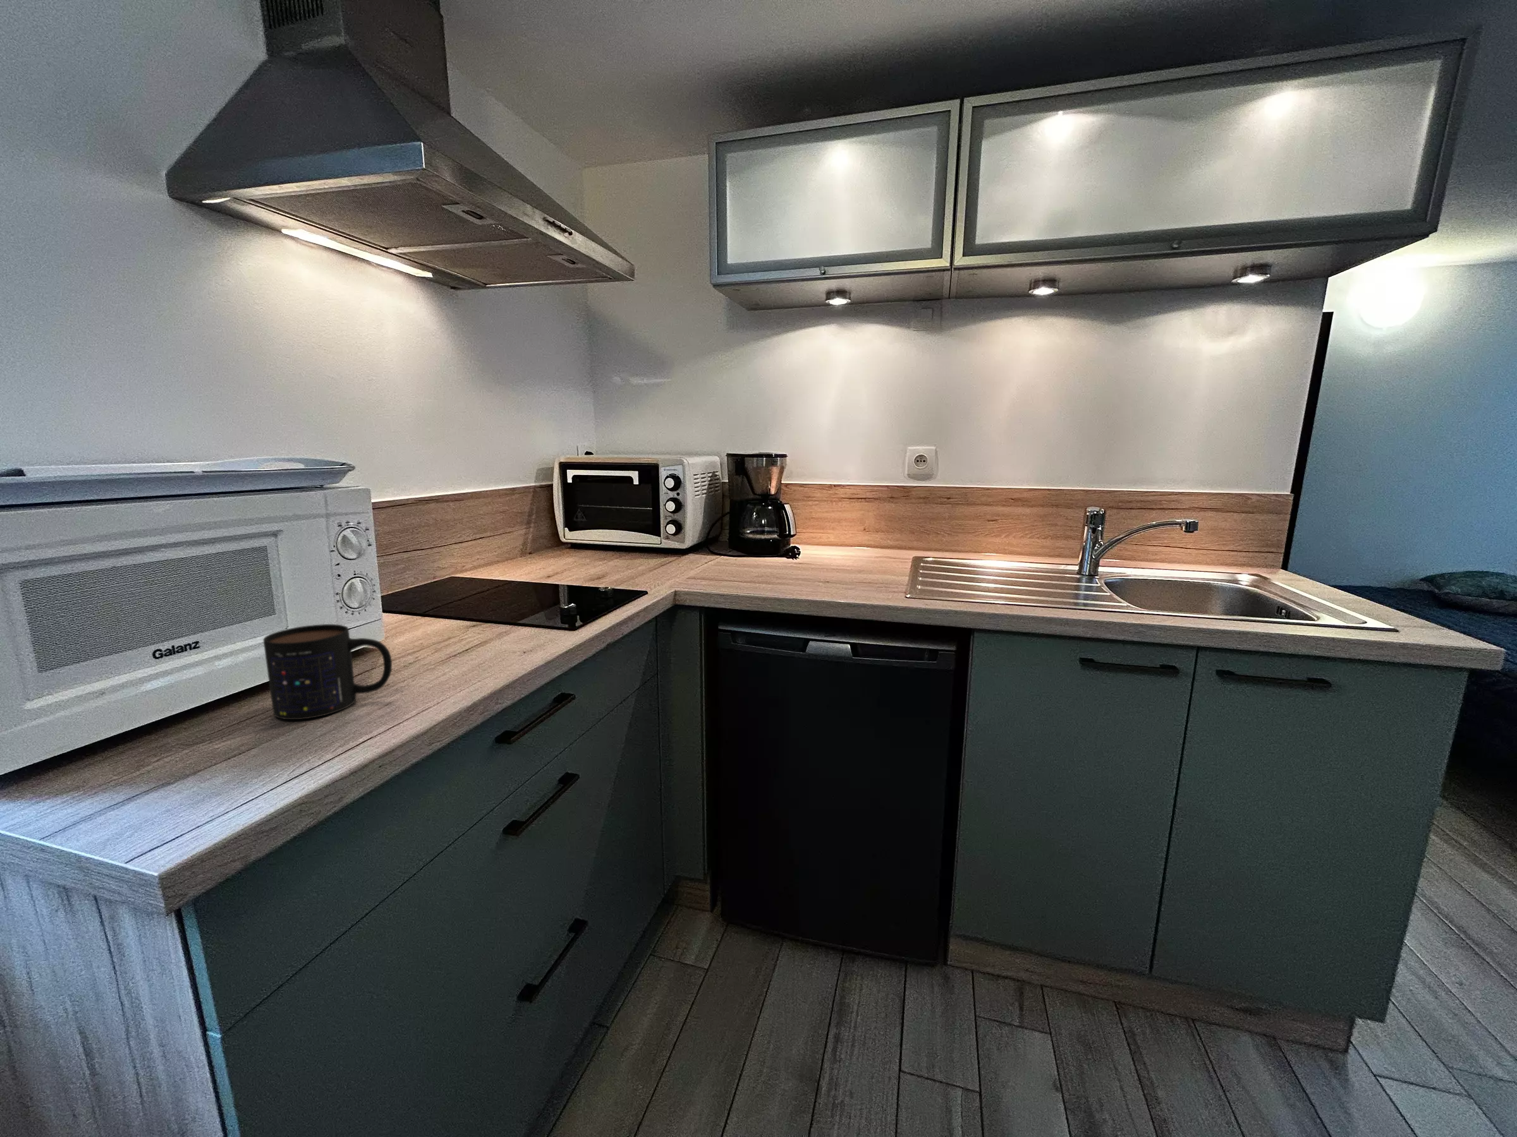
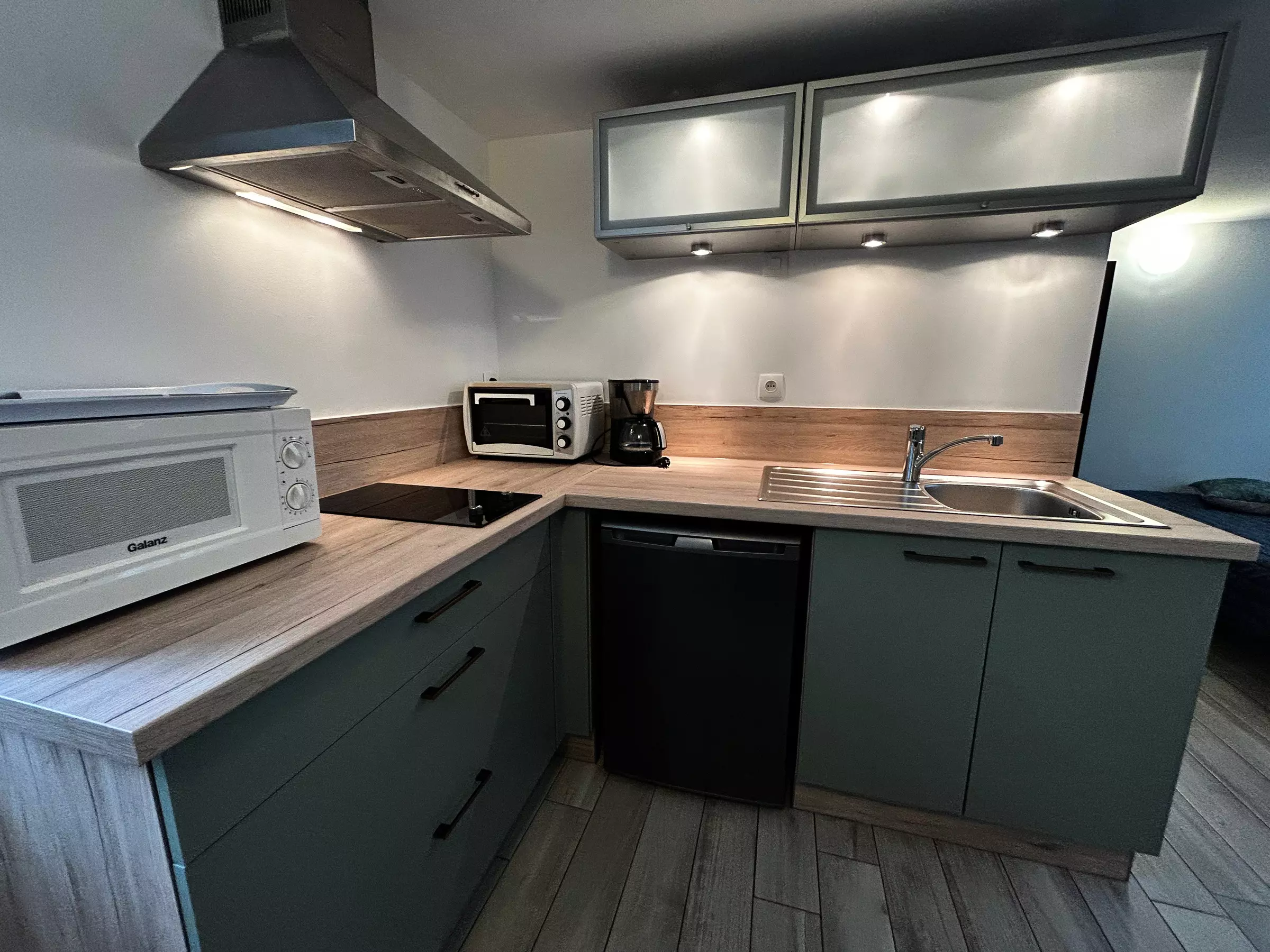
- mug (332, 668)
